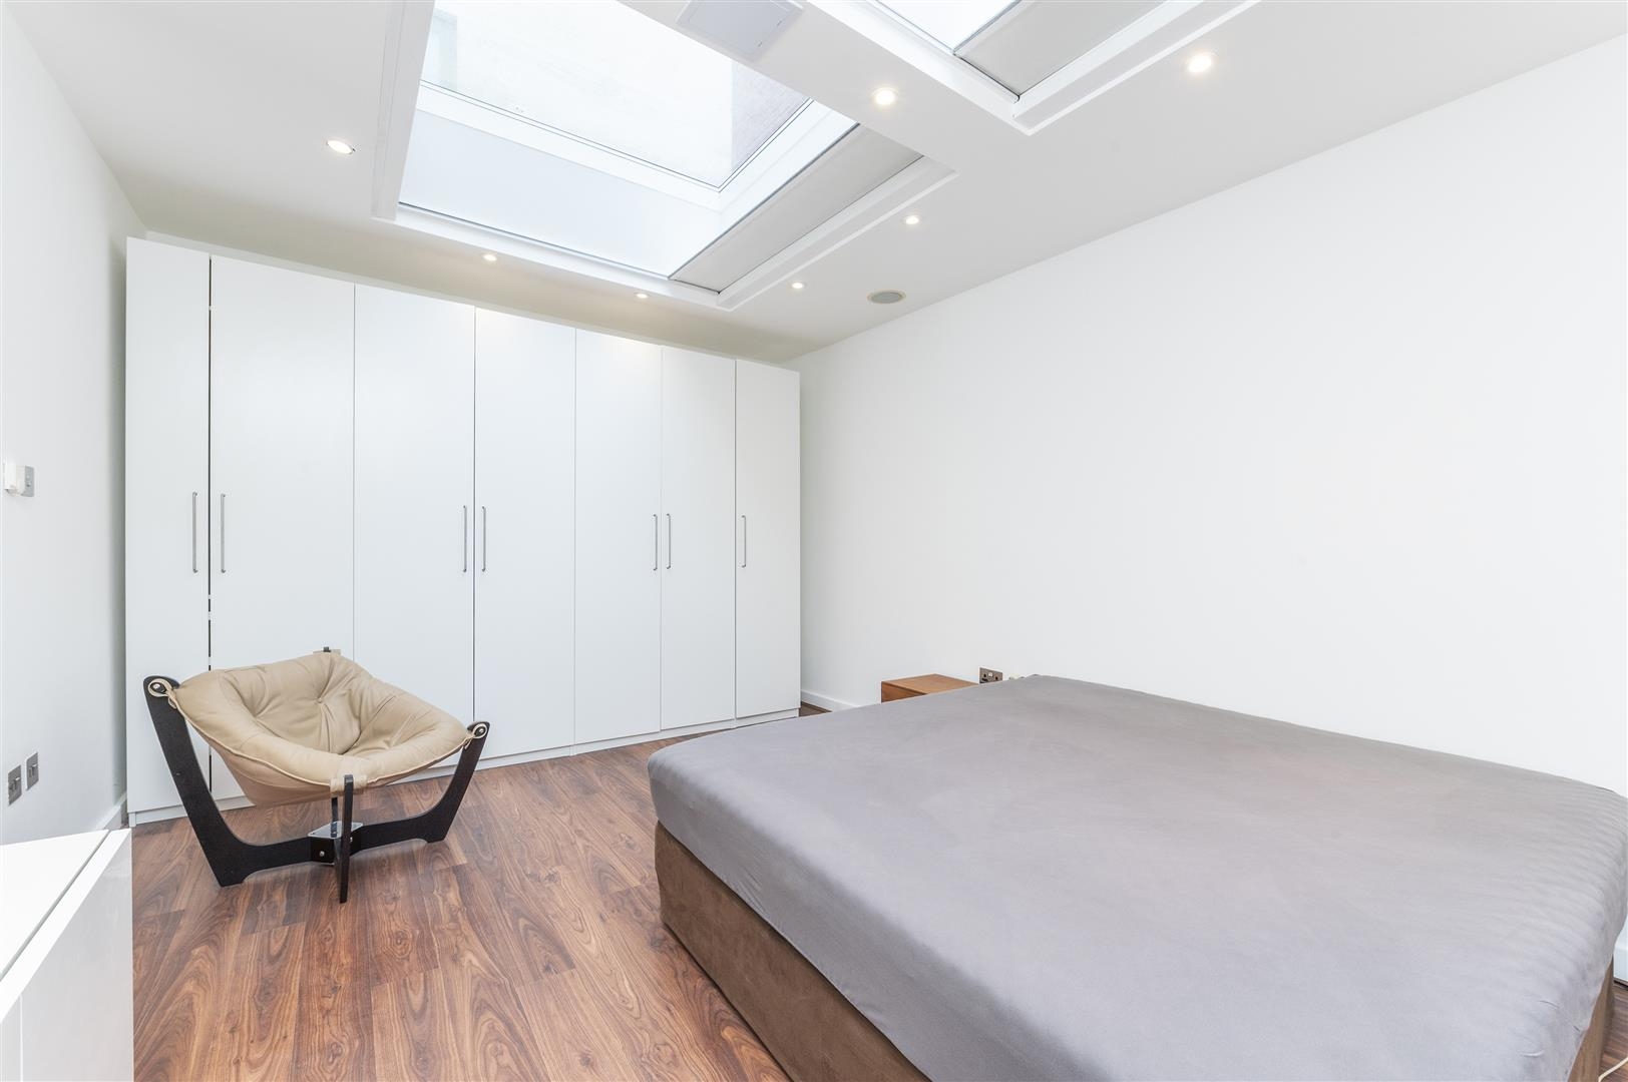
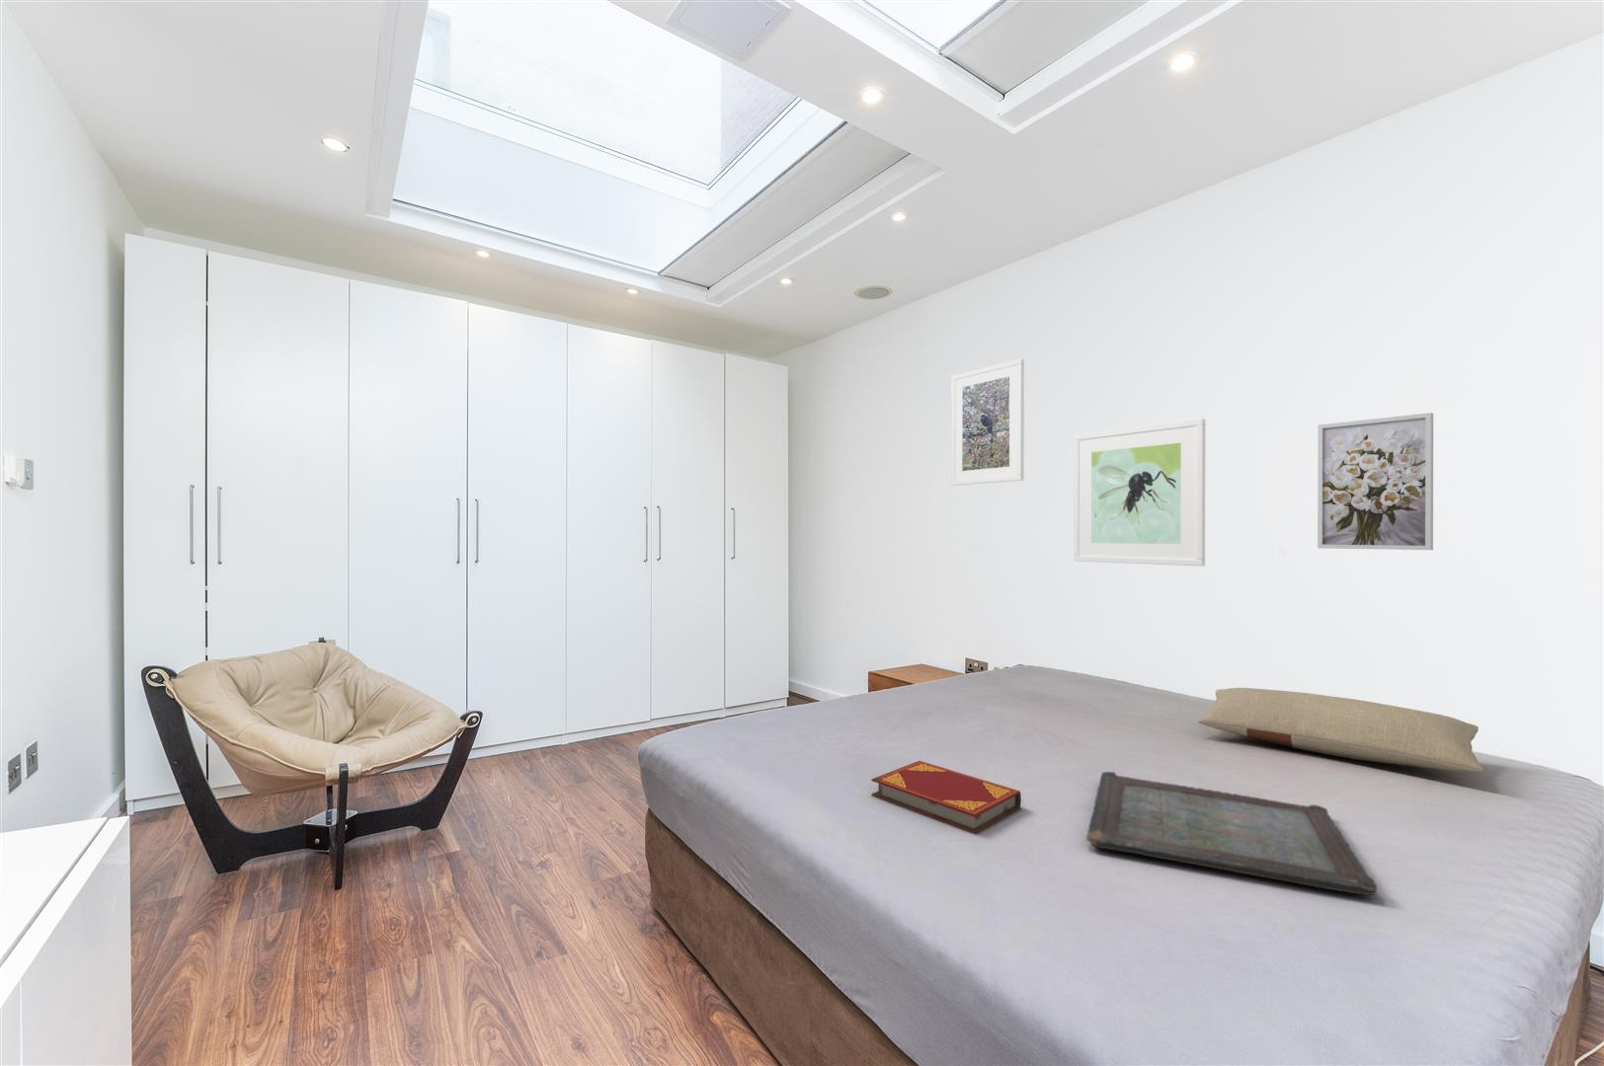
+ serving tray (1211, 824)
+ wall art (1372, 484)
+ pillow (1328, 725)
+ hardback book (945, 792)
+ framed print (985, 426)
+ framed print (1134, 495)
